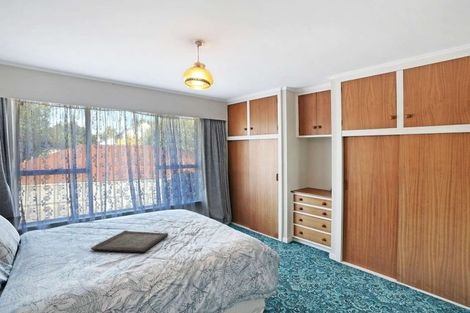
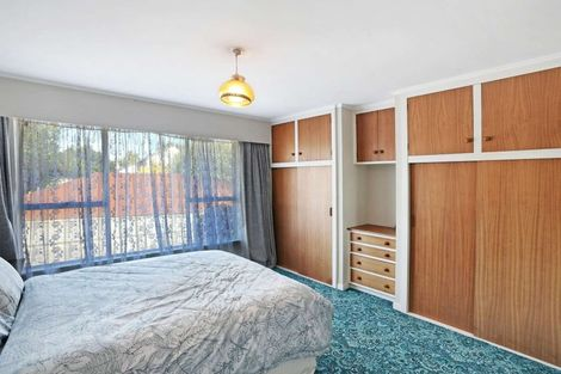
- serving tray (132, 240)
